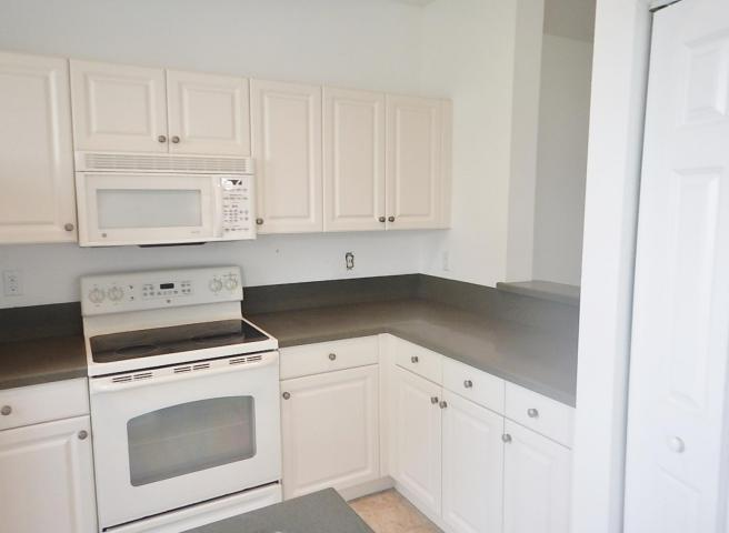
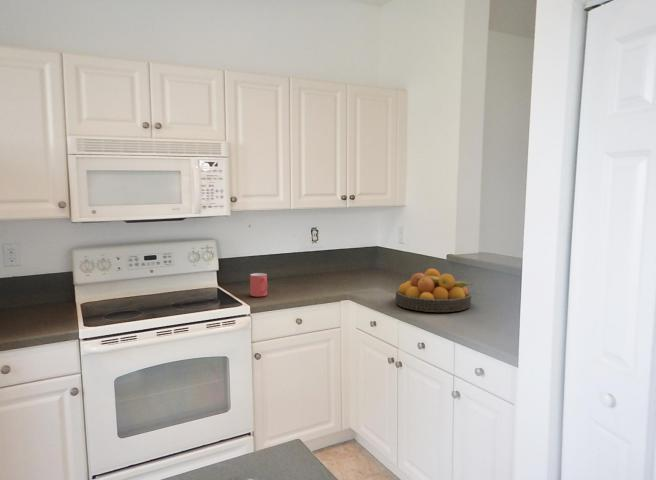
+ fruit bowl (432, 287)
+ mug (260, 285)
